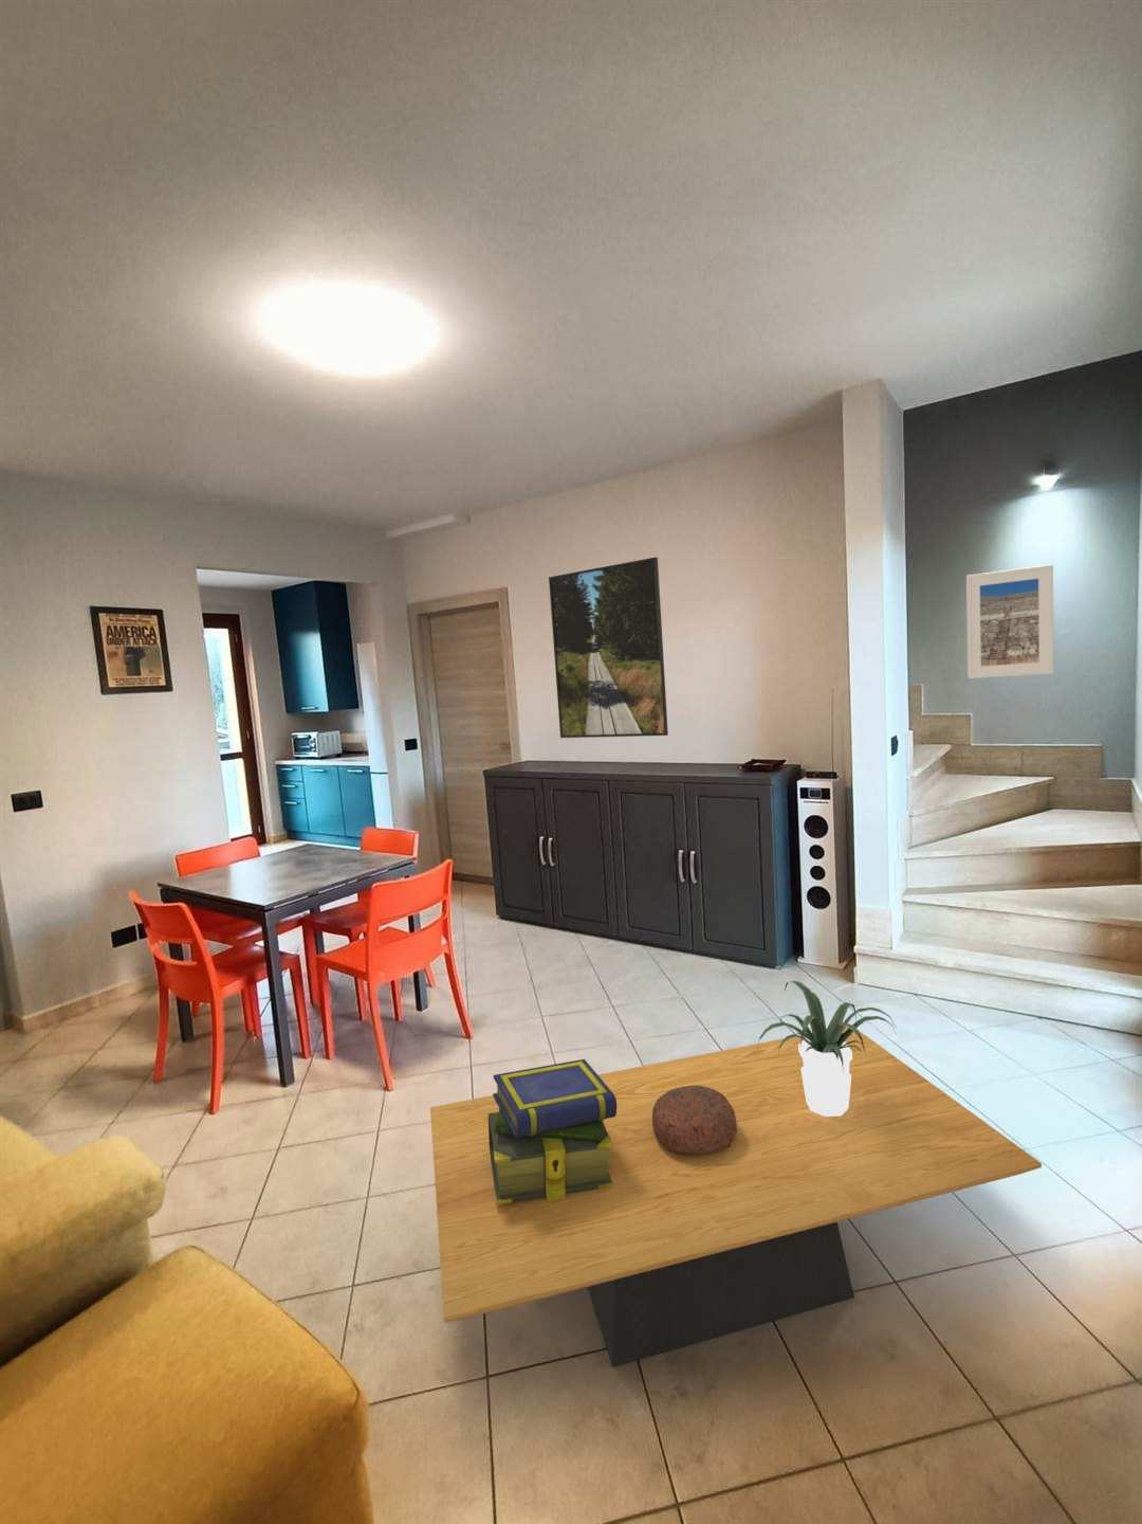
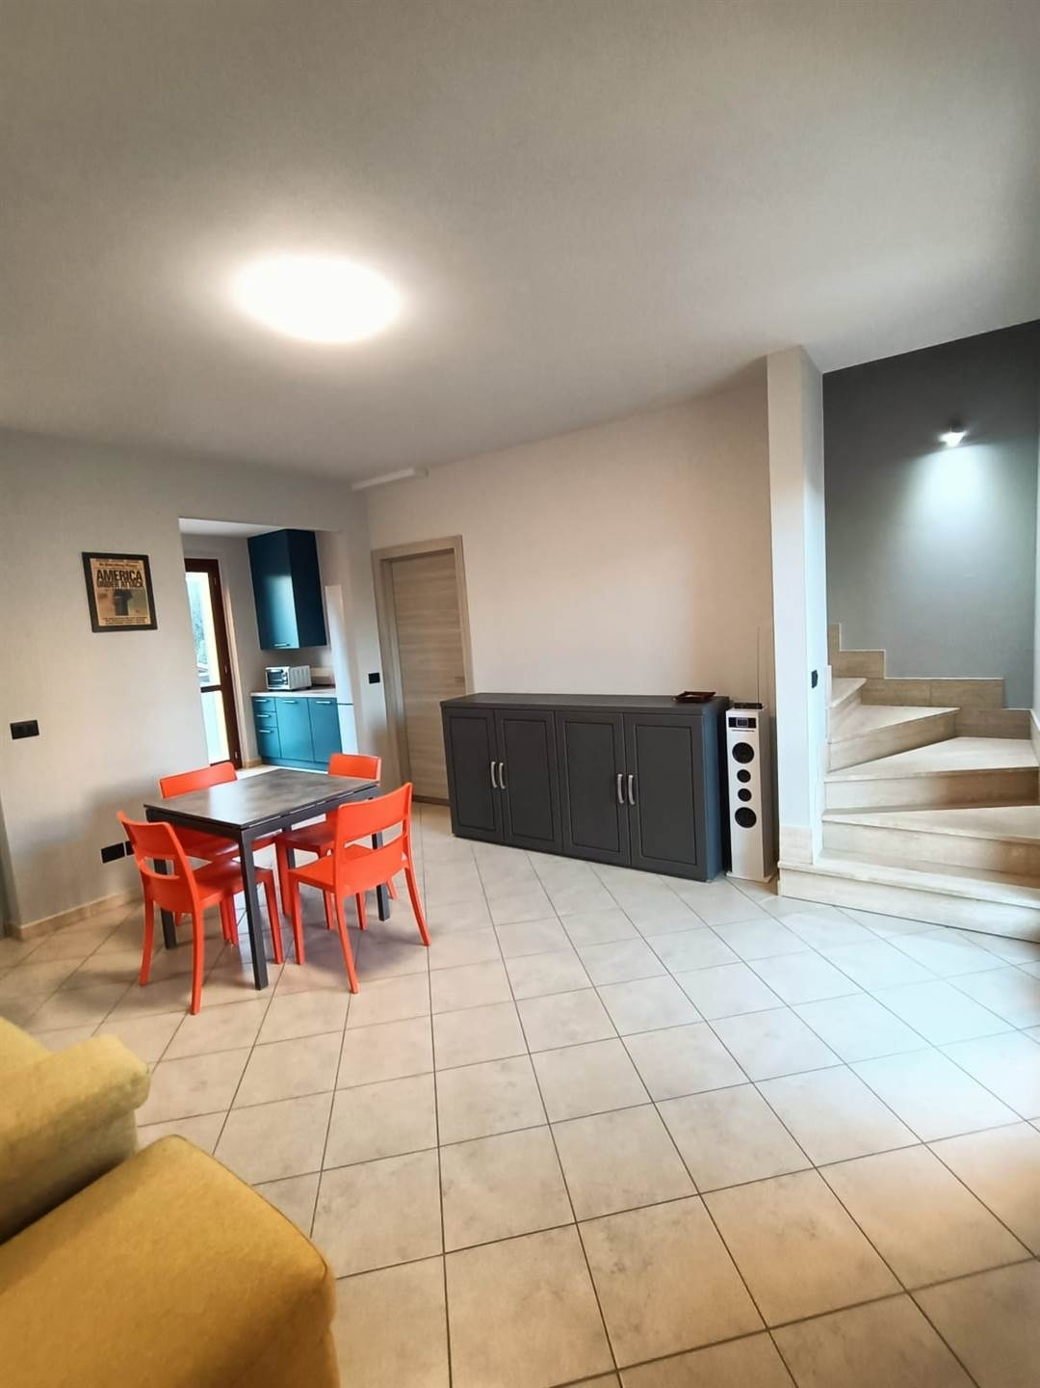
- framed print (606, 653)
- decorative bowl (692, 1116)
- coffee table (707, 1206)
- potted plant (823, 1050)
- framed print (1009, 623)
- stack of books (549, 1122)
